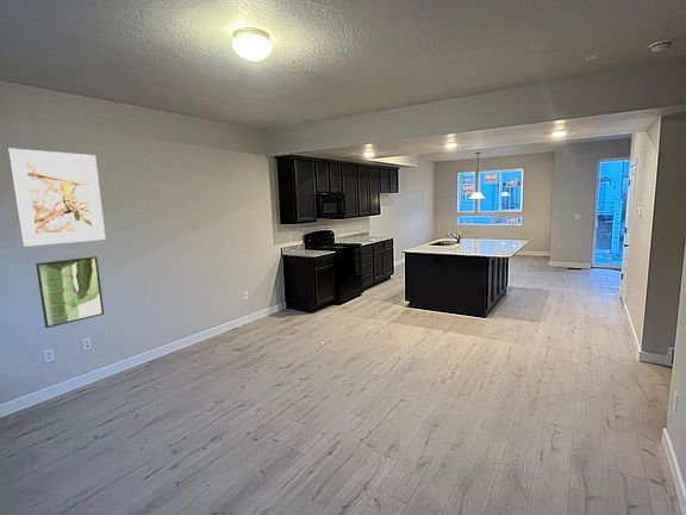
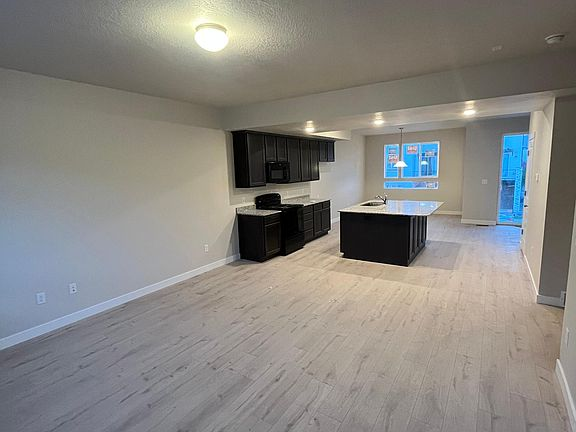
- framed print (61, 198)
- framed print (71, 290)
